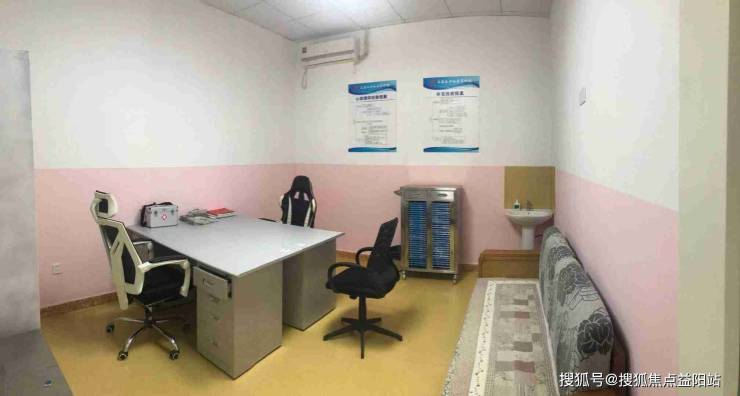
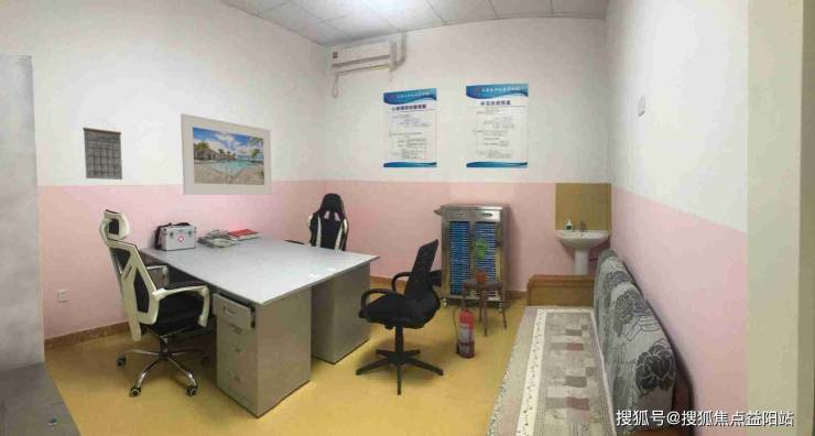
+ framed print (231, 159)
+ fire extinguisher (465, 327)
+ potted plant (481, 261)
+ stool (481, 304)
+ calendar (102, 149)
